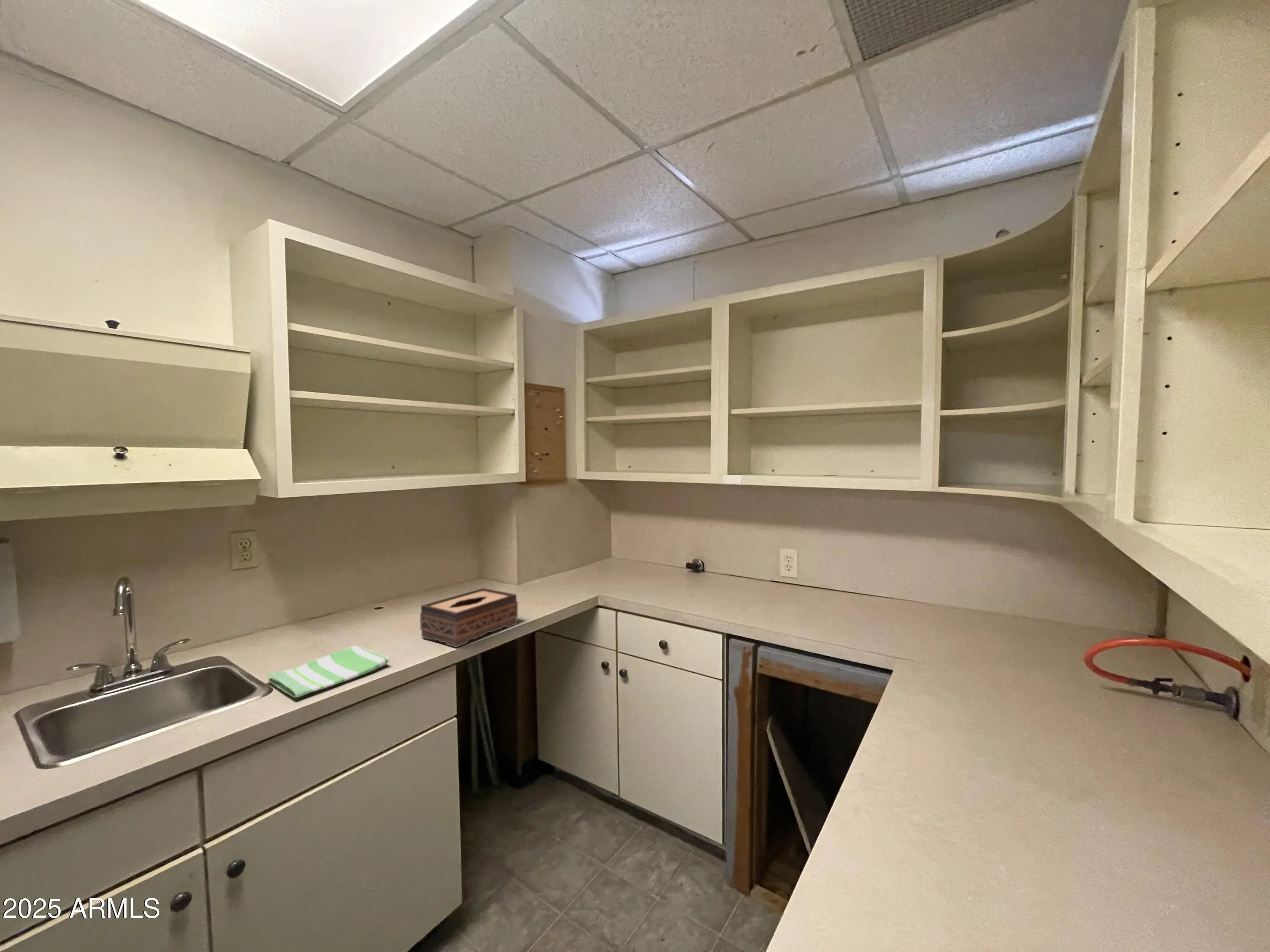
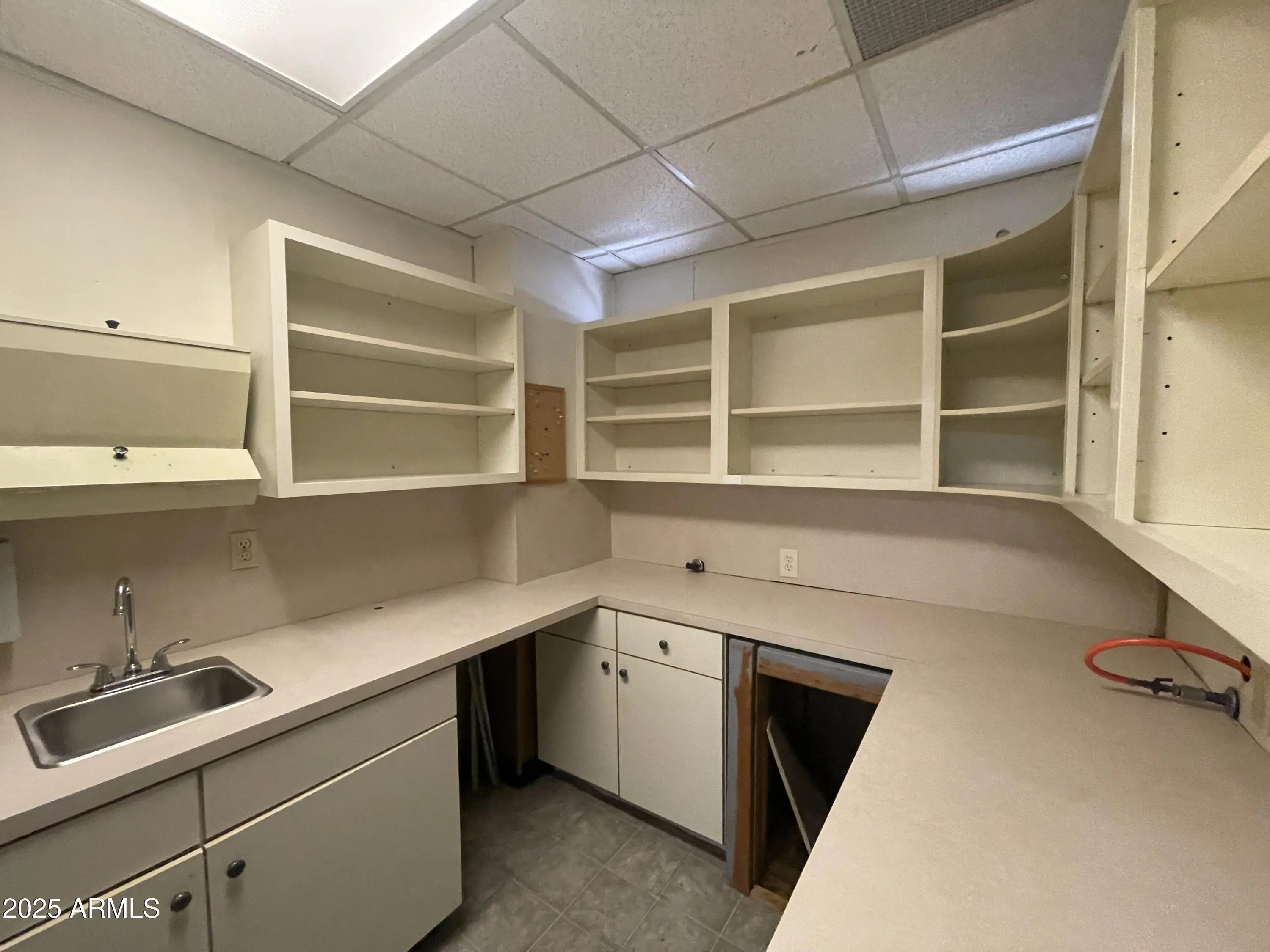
- dish towel (331, 669)
- tissue box (471, 615)
